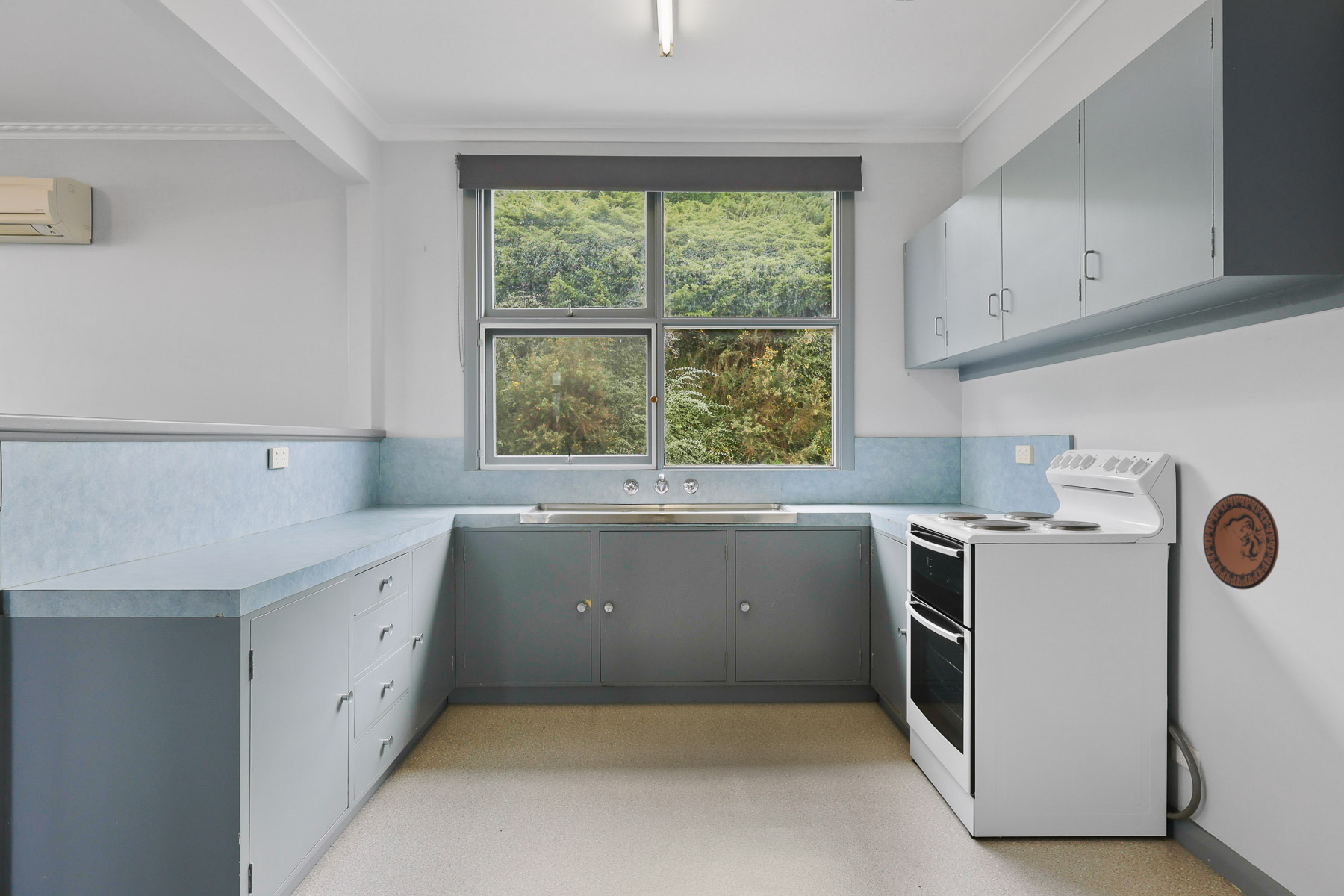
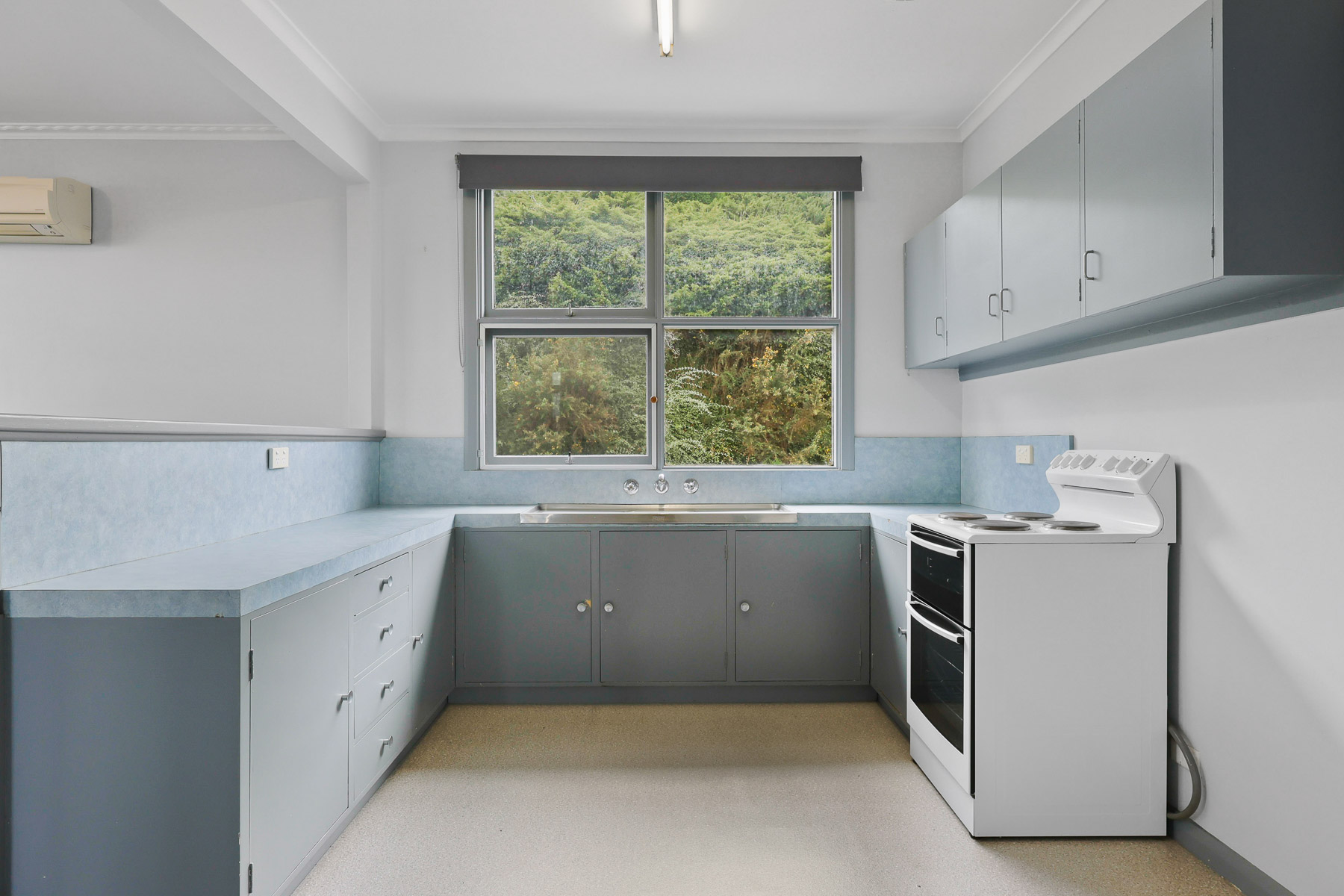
- decorative plate (1240, 541)
